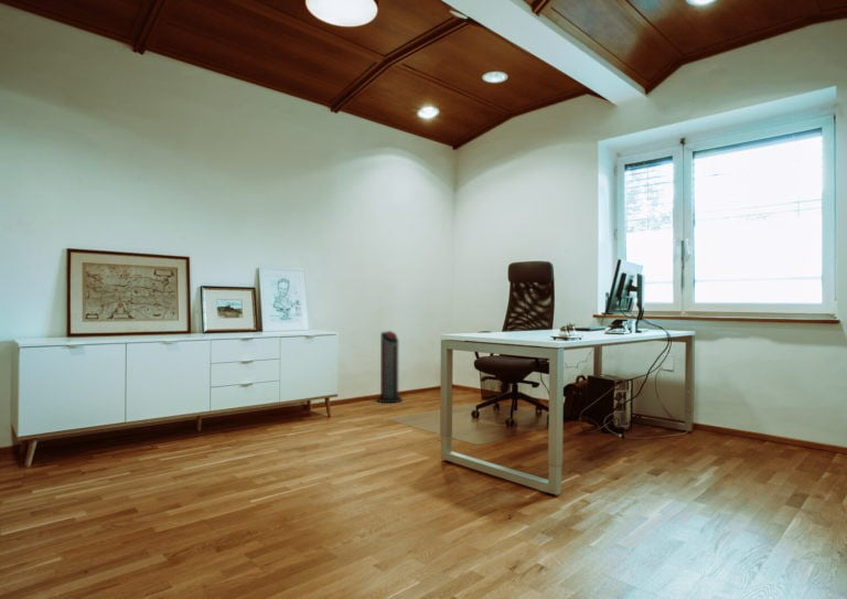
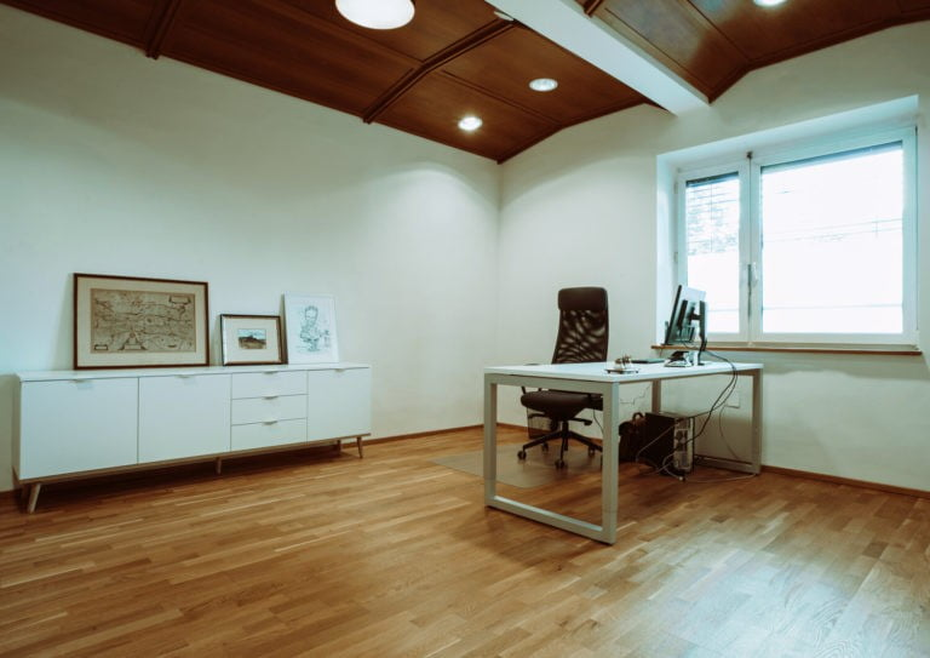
- air purifier (389, 365)
